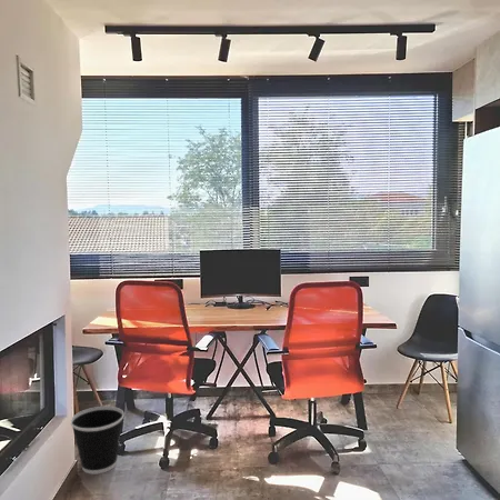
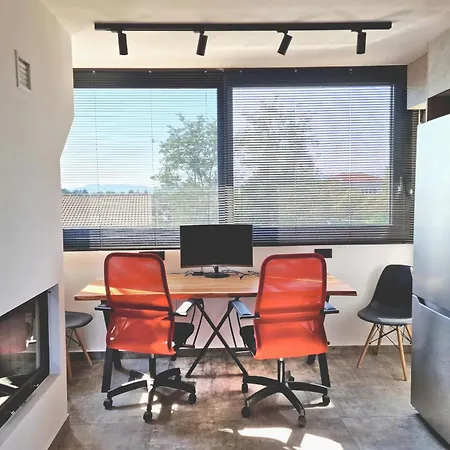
- wastebasket (98, 440)
